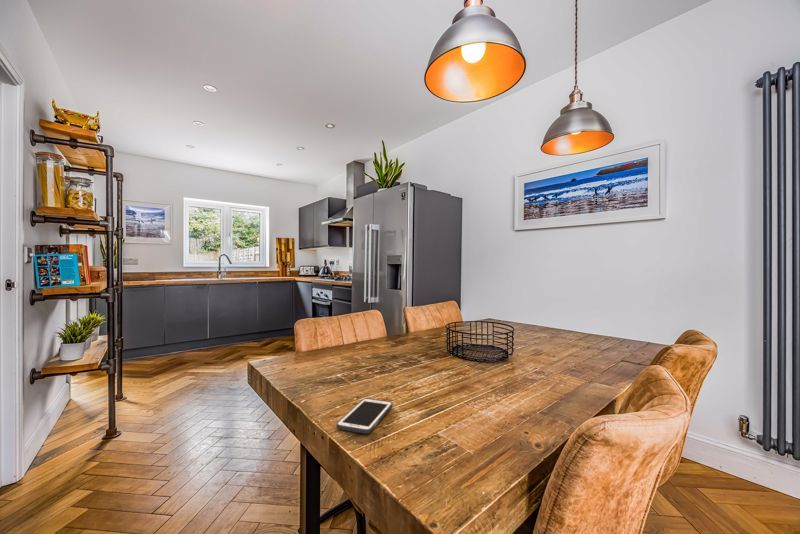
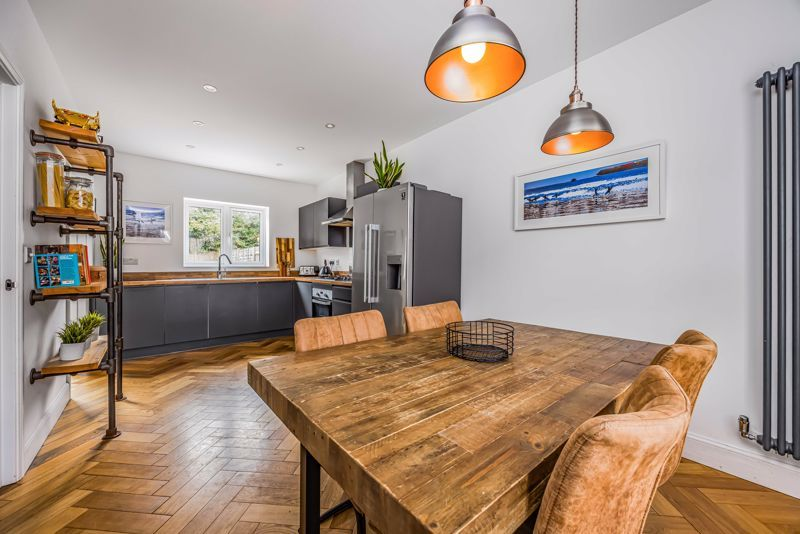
- cell phone (366, 414)
